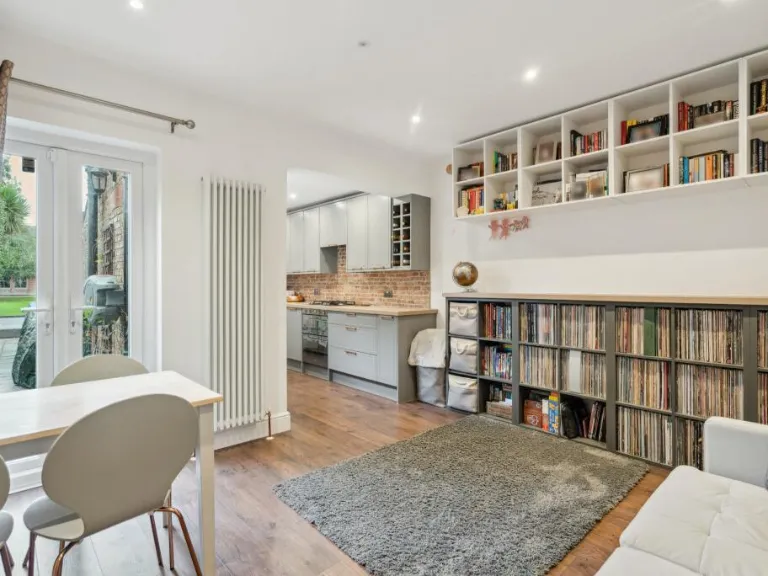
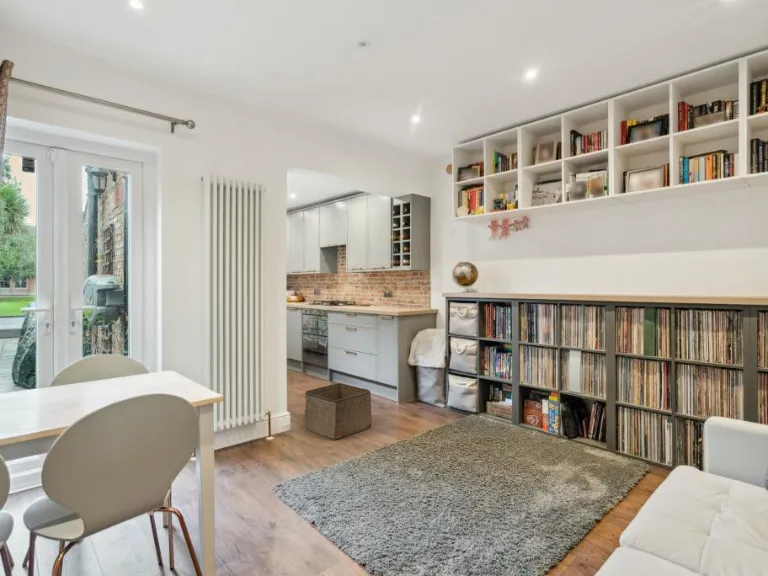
+ storage bin (337, 409)
